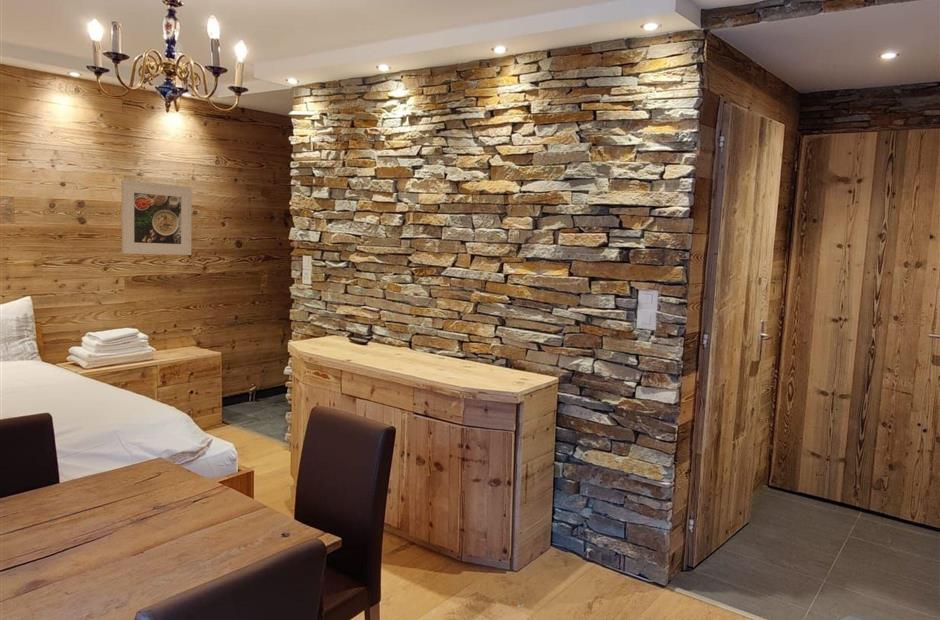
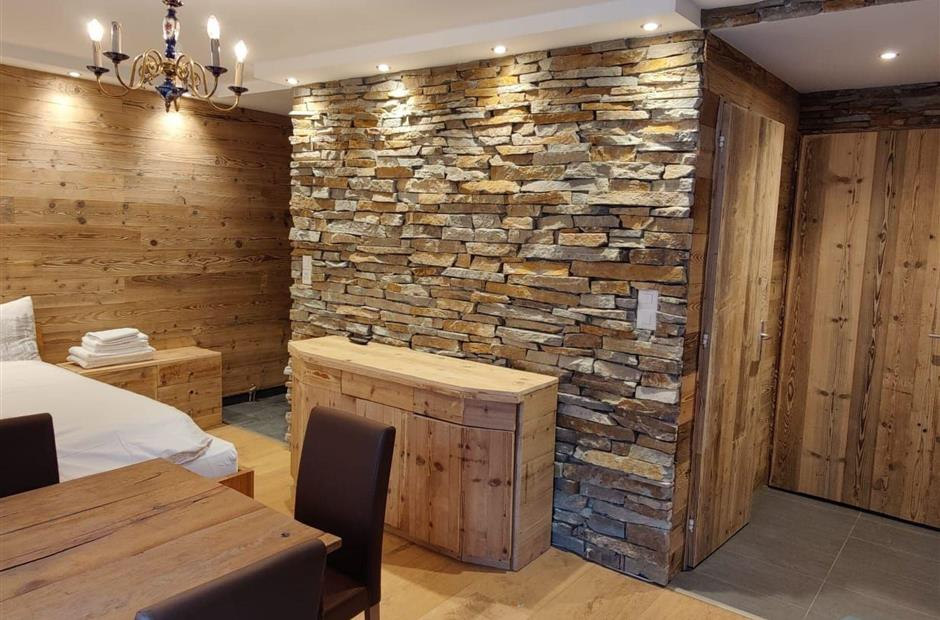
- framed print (157, 219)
